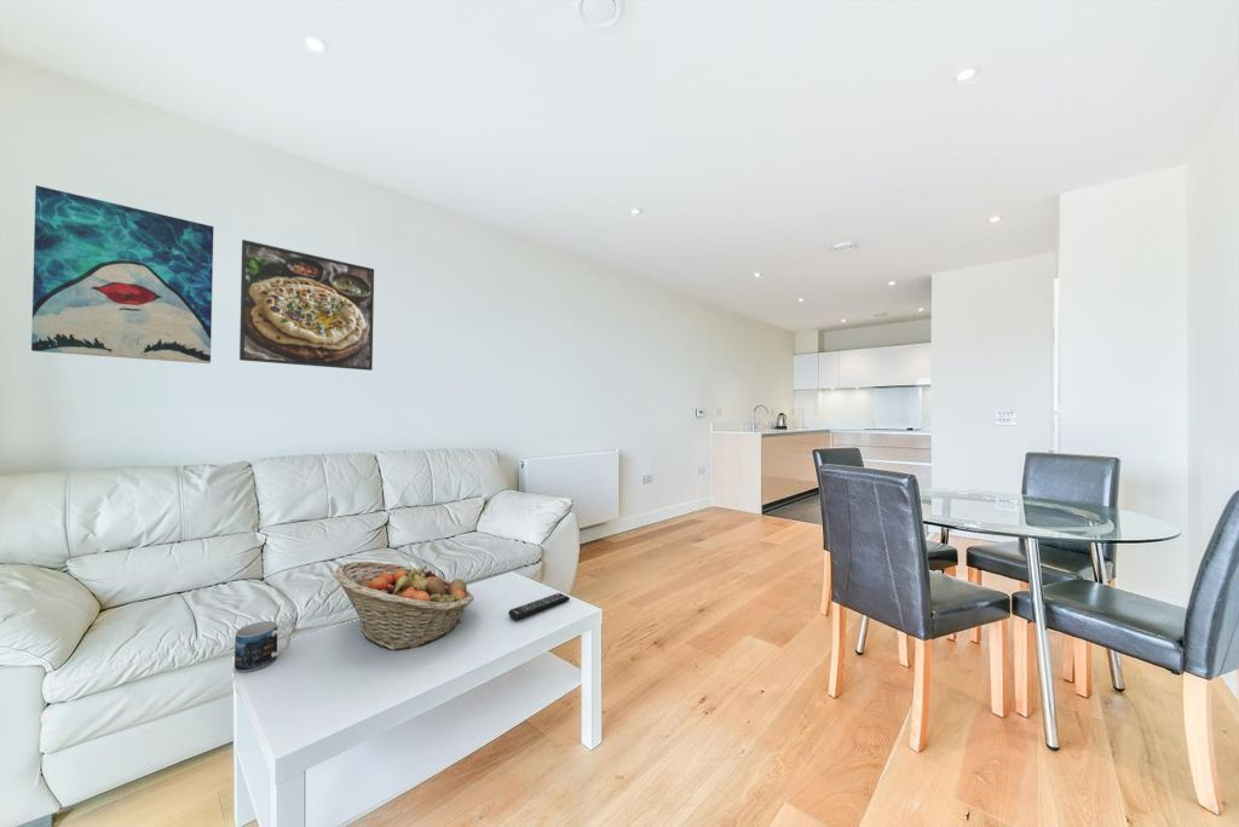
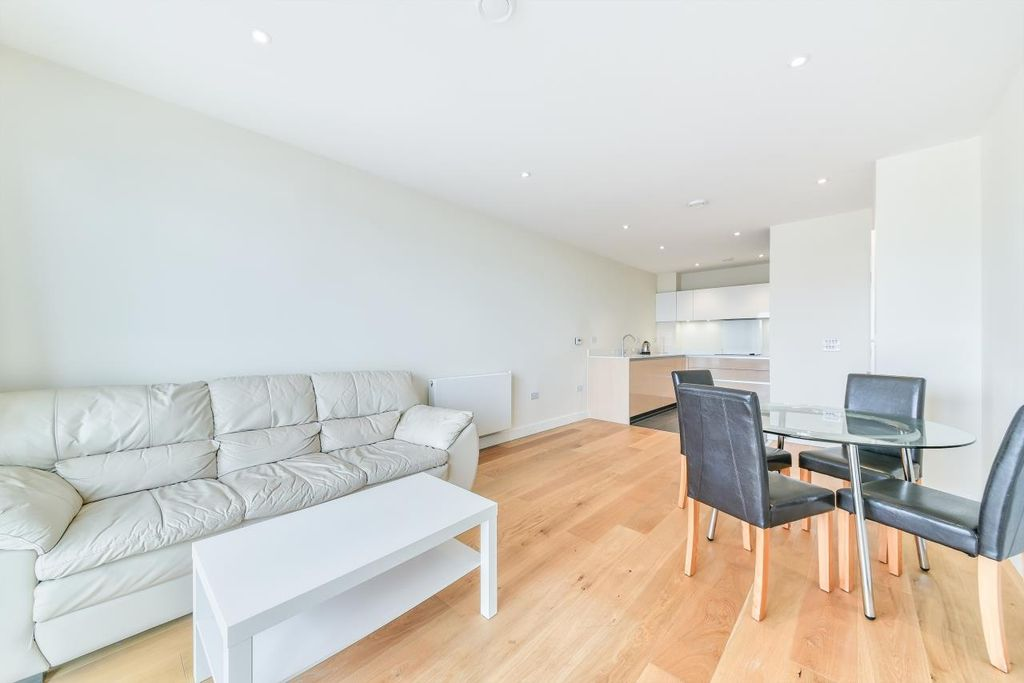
- wall art (131, 282)
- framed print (312, 310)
- fruit basket (404, 595)
- remote control (540, 605)
- mug (264, 645)
